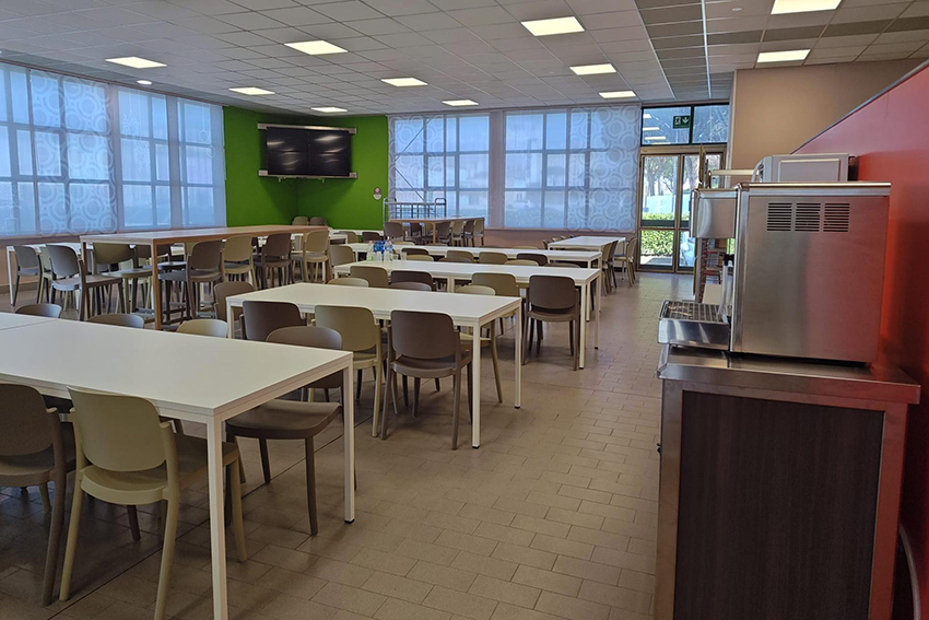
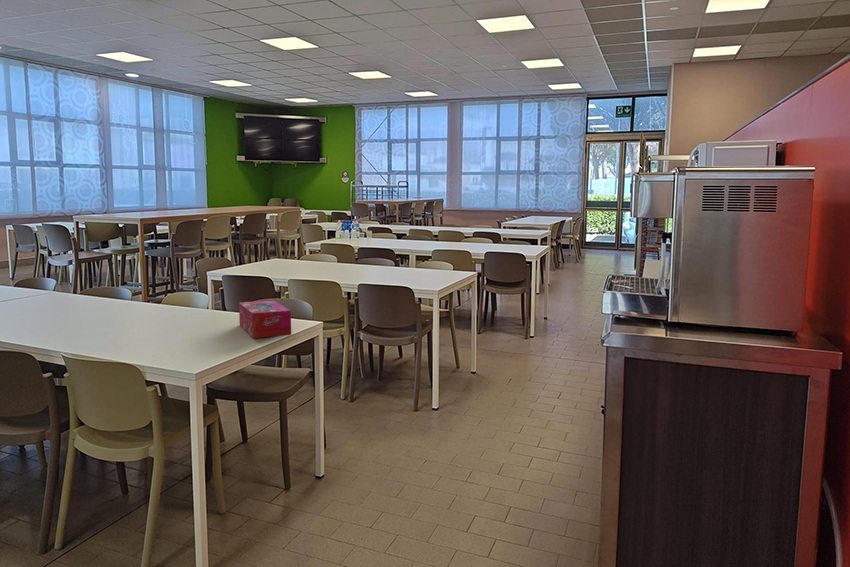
+ tissue box (264, 318)
